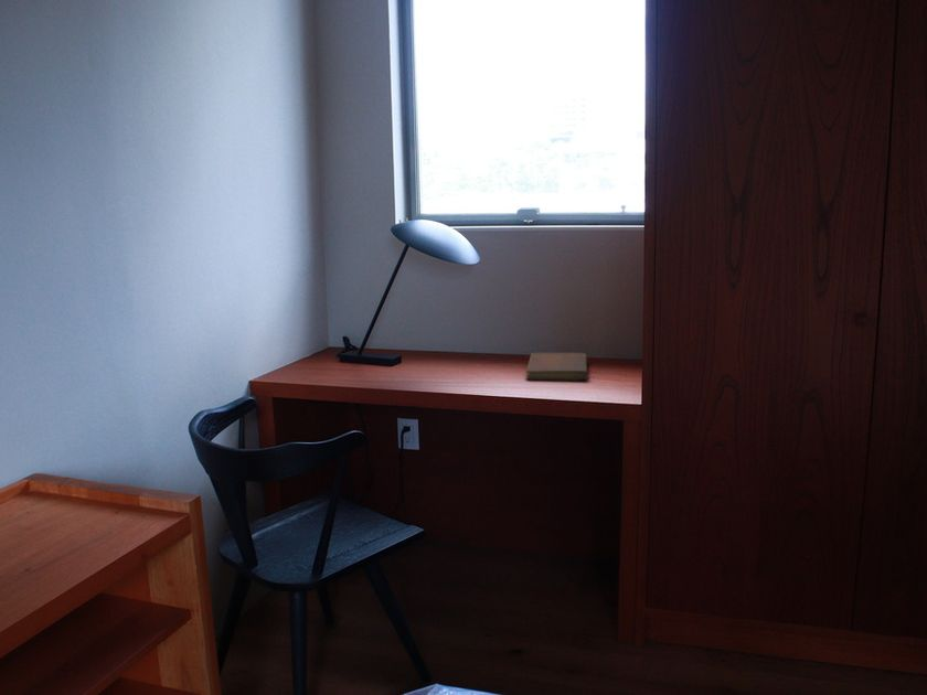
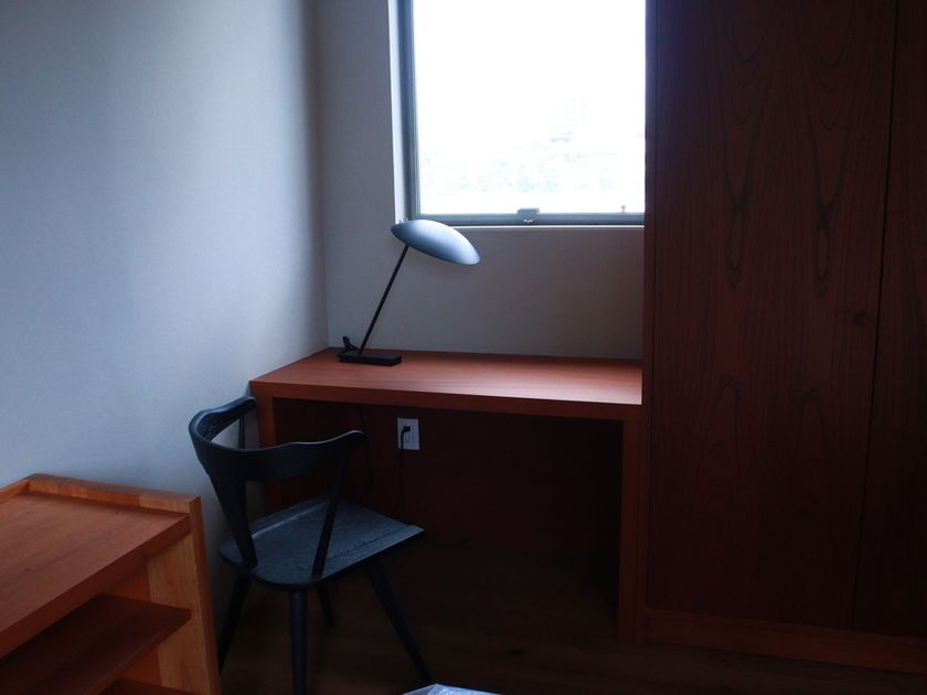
- notebook (557, 365)
